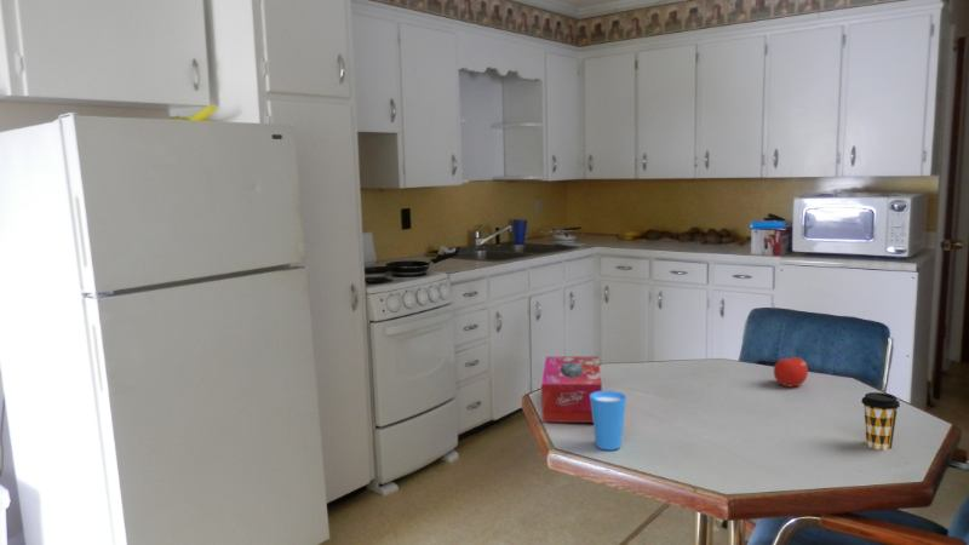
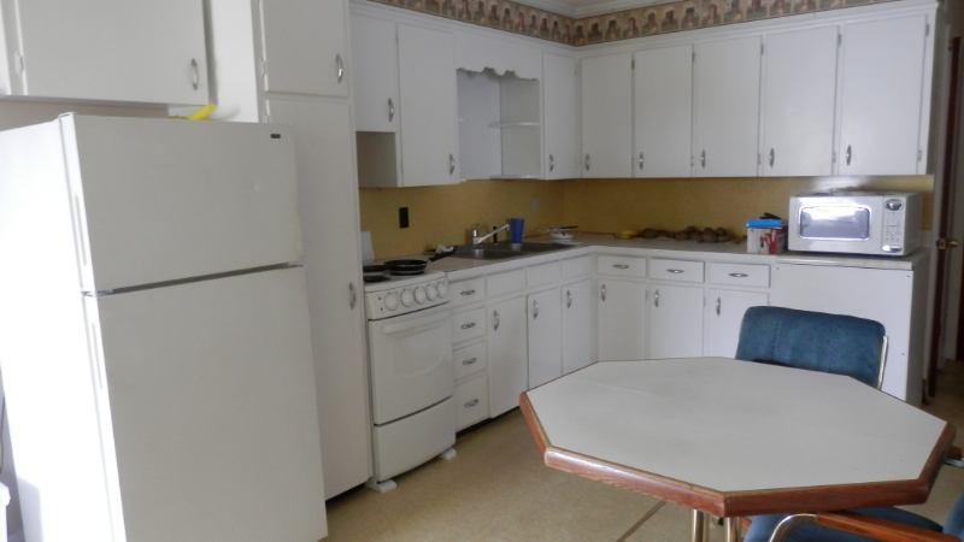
- cup (608, 420)
- coffee cup (879, 421)
- tissue box (572, 386)
- fruit (790, 369)
